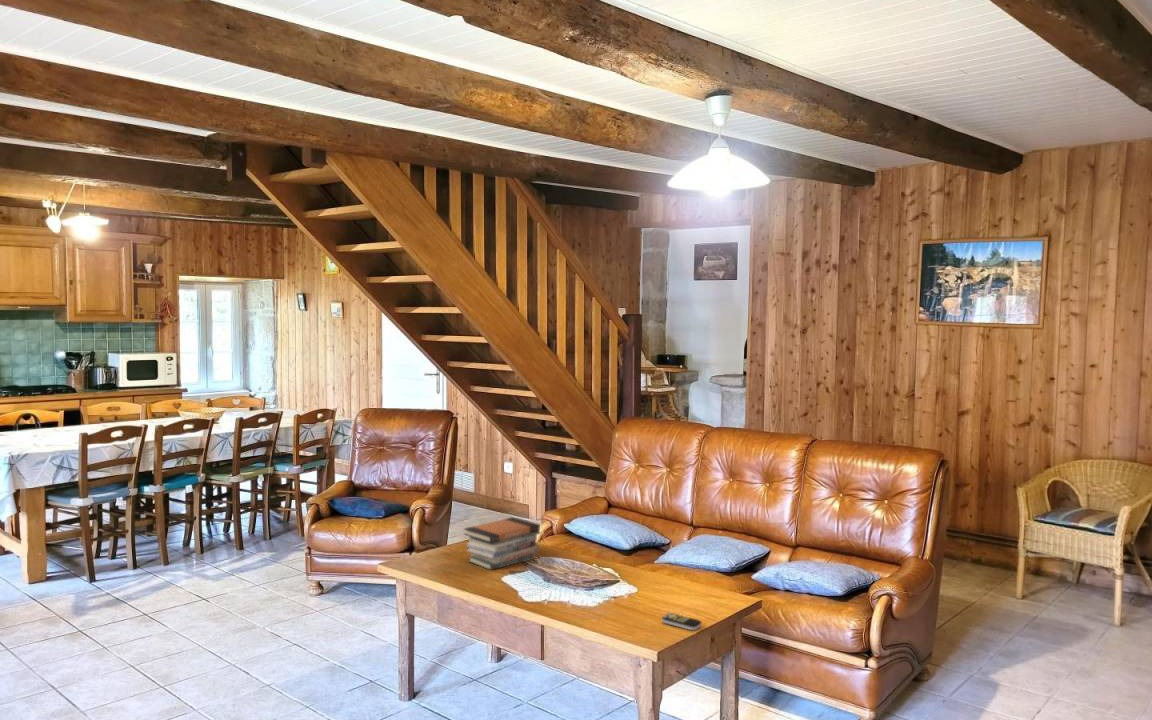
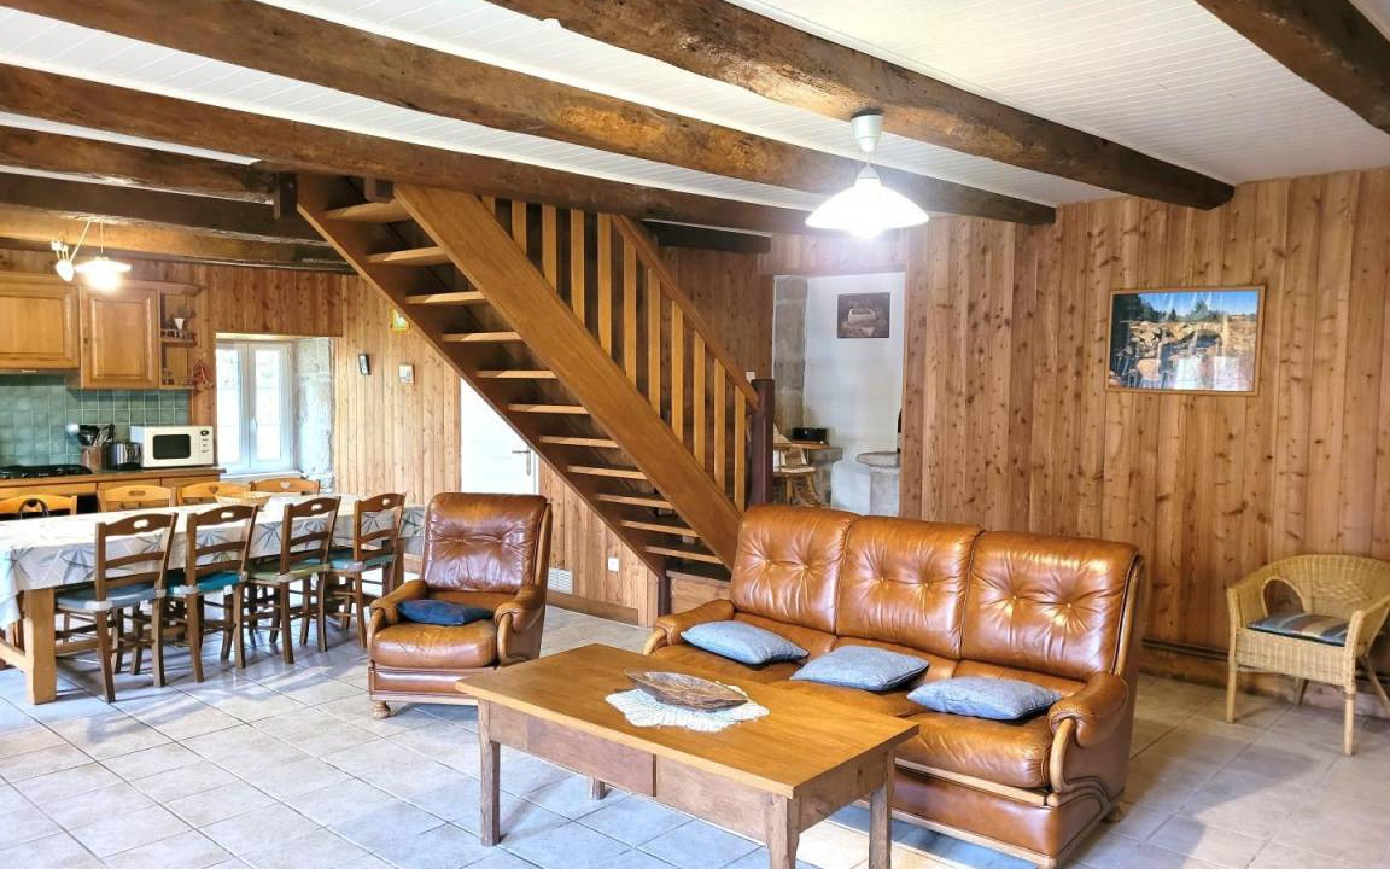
- book stack (502, 543)
- remote control (681, 621)
